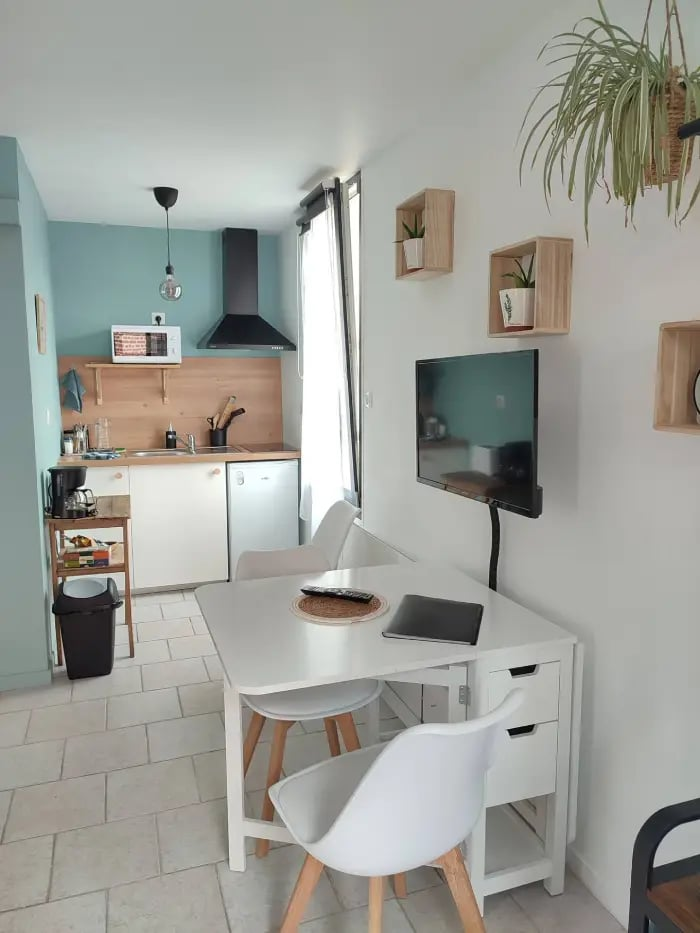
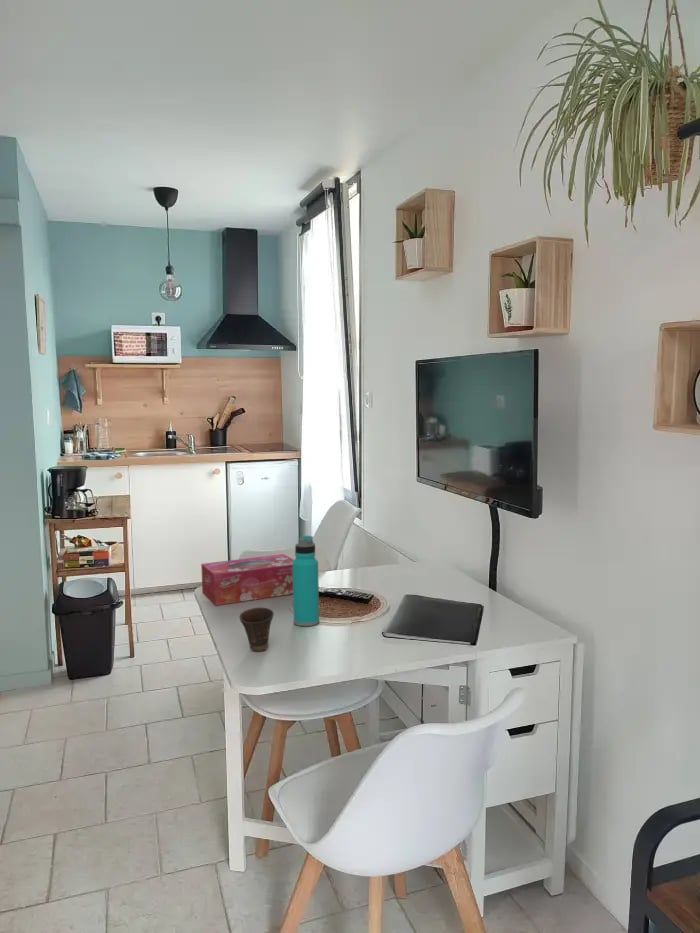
+ water bottle (305, 580)
+ tissue box (251, 578)
+ cup (256, 631)
